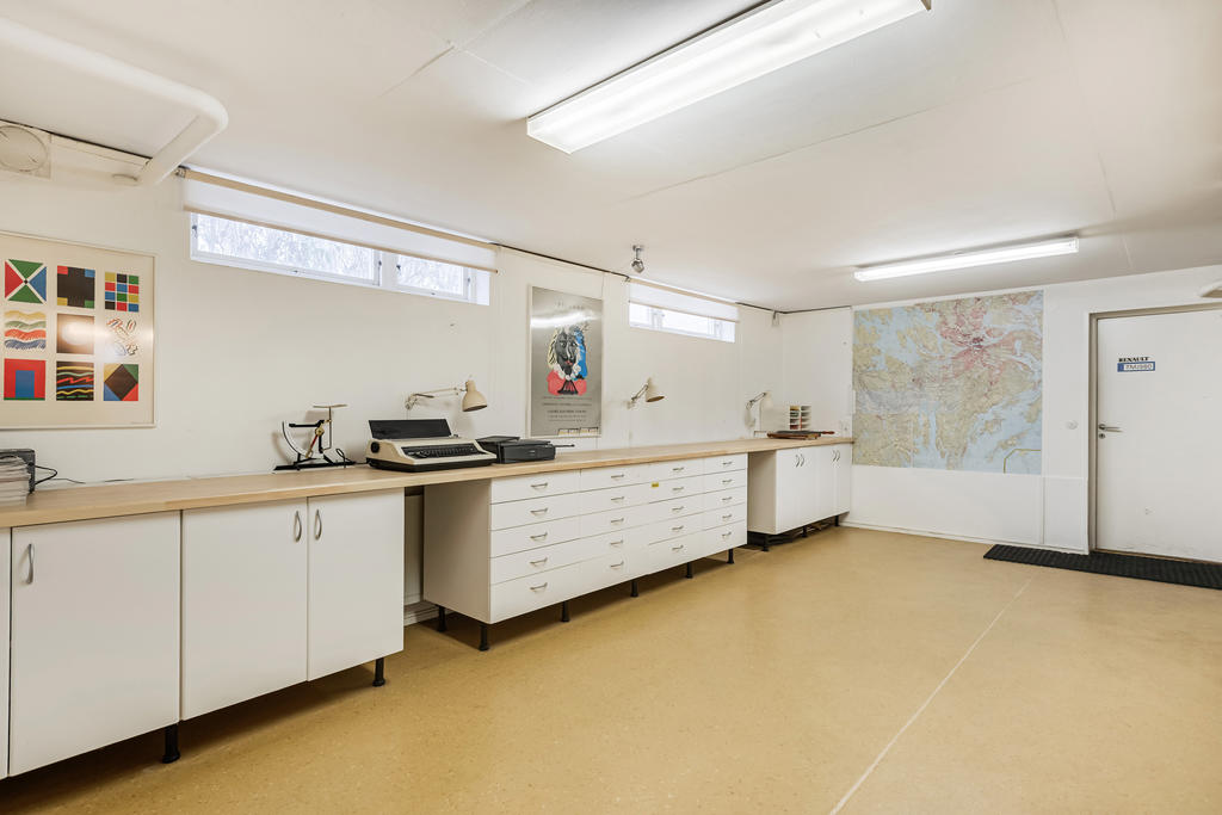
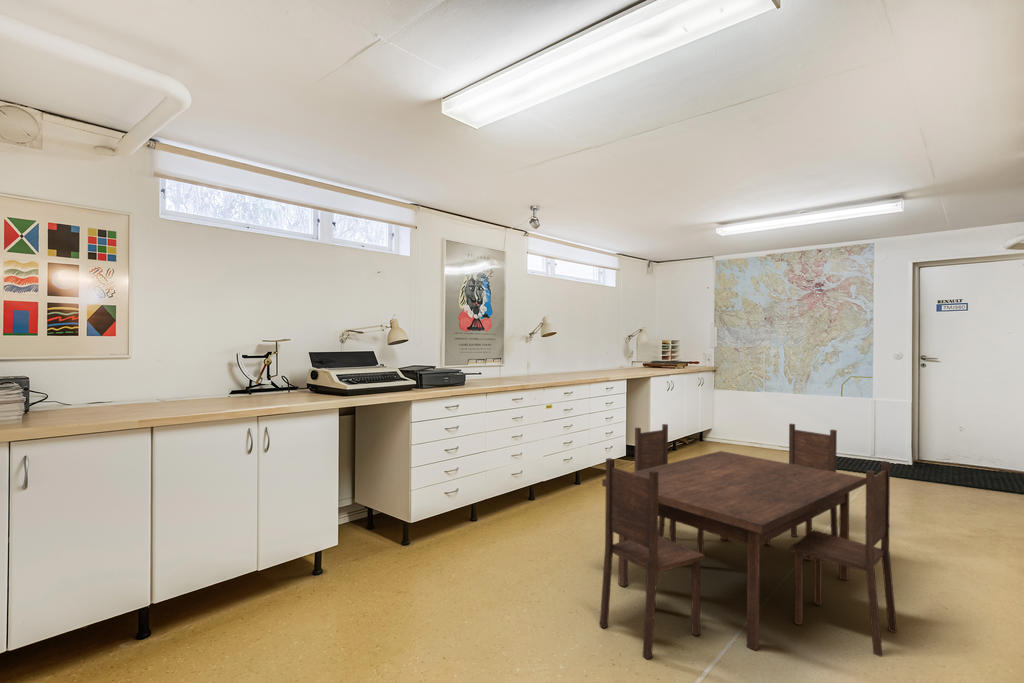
+ dining set (741, 512)
